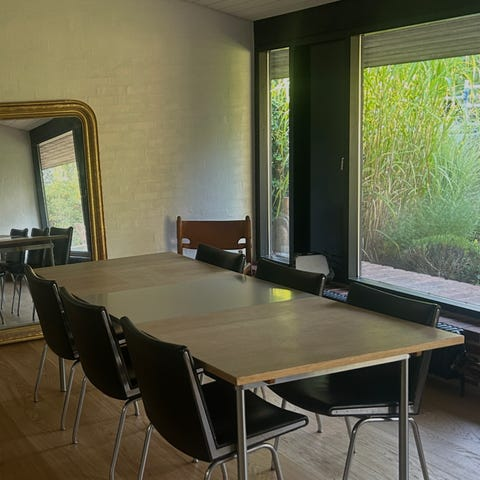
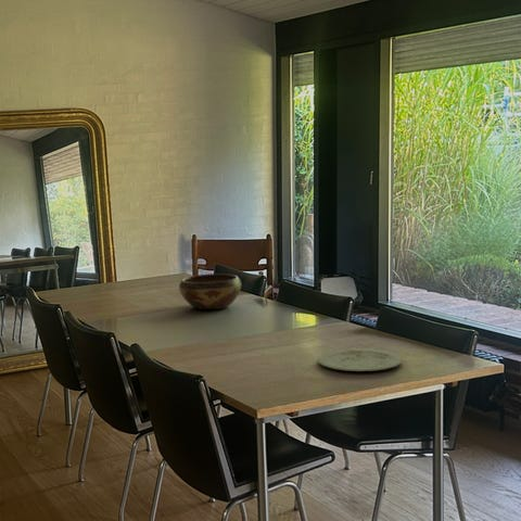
+ decorative bowl (209, 292)
+ plate (359, 360)
